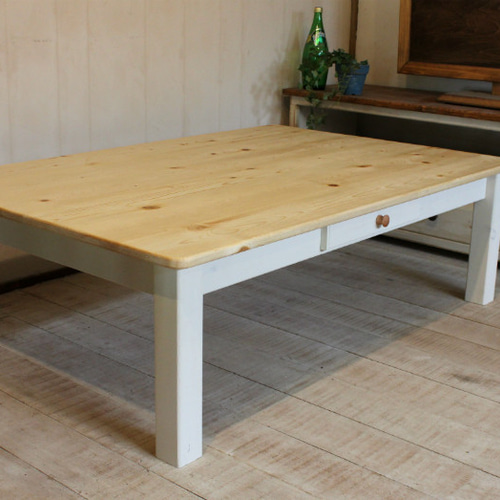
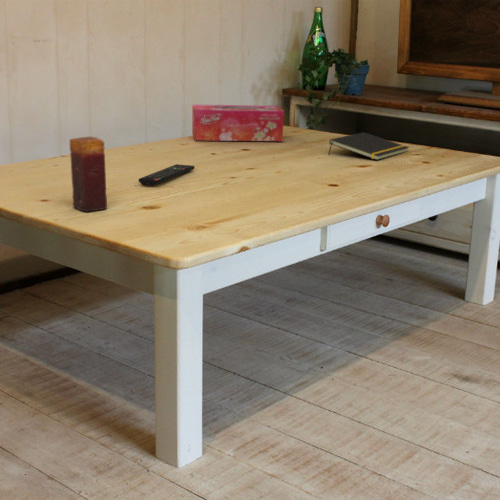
+ candle (88, 173)
+ tissue box (236, 122)
+ remote control (167, 174)
+ notepad (370, 145)
